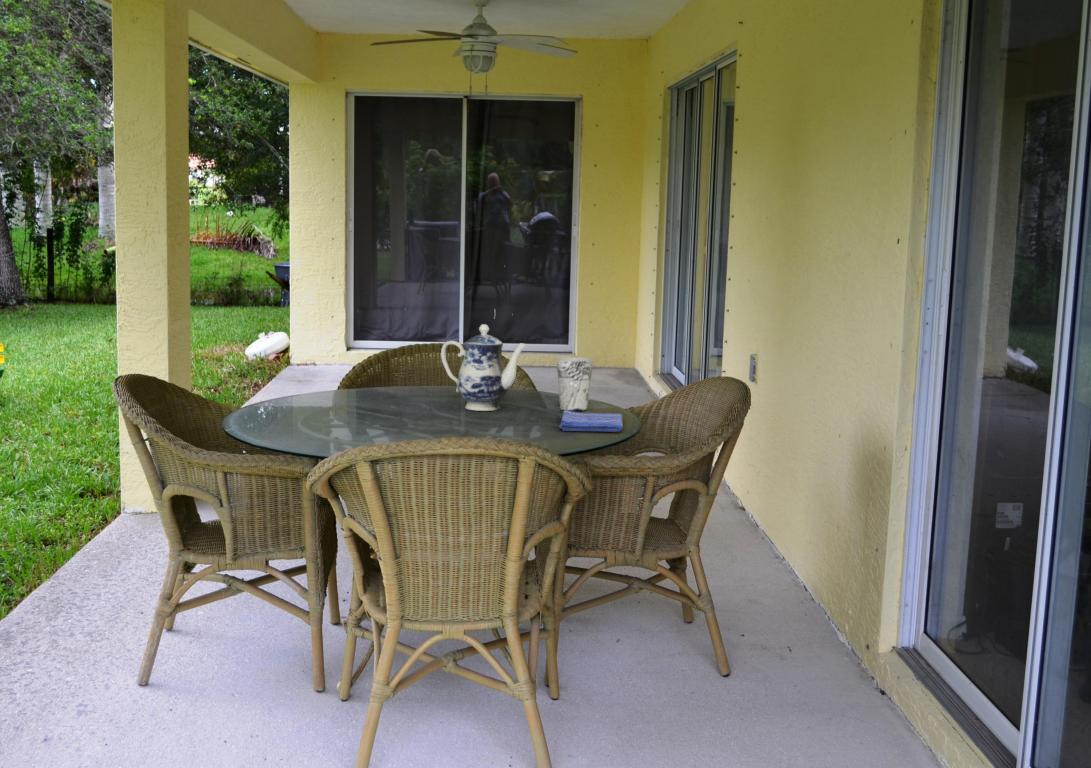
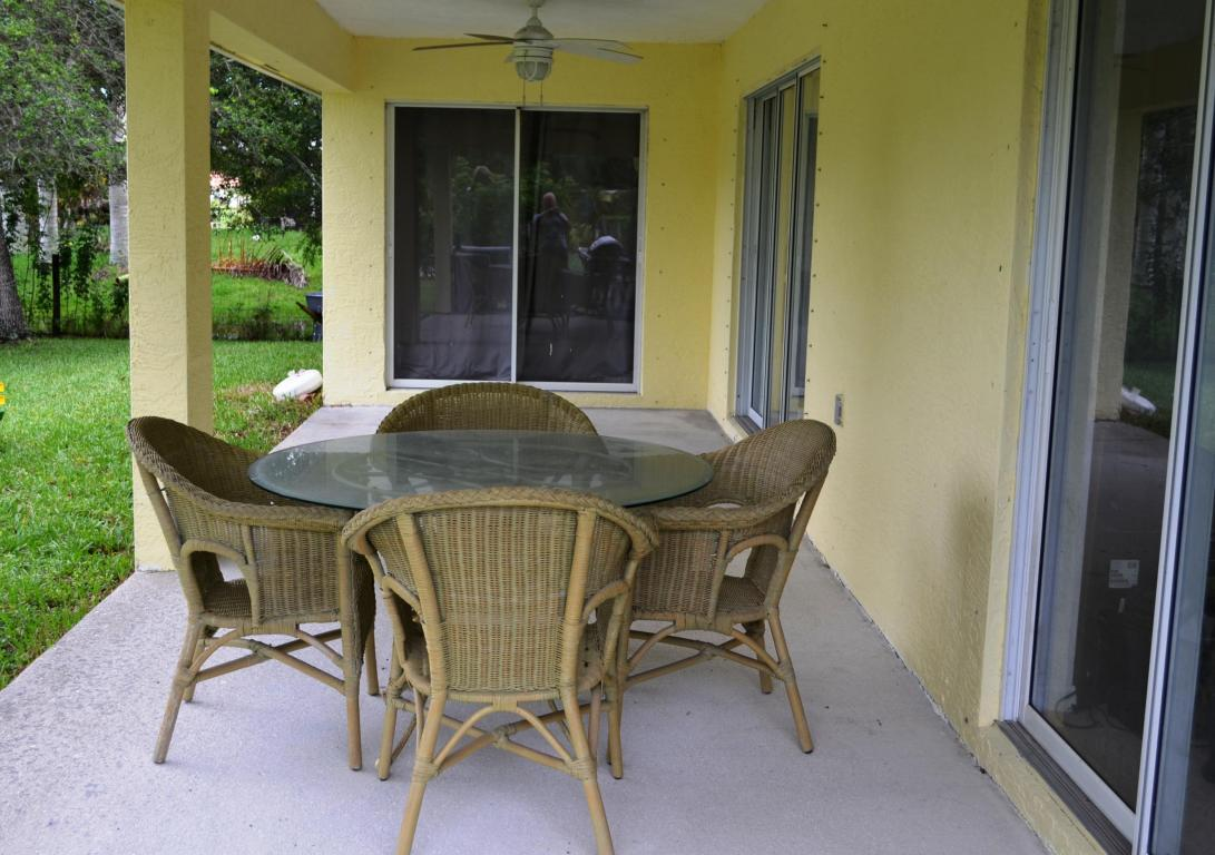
- dish towel (591, 419)
- teapot (483, 366)
- cup (574, 384)
